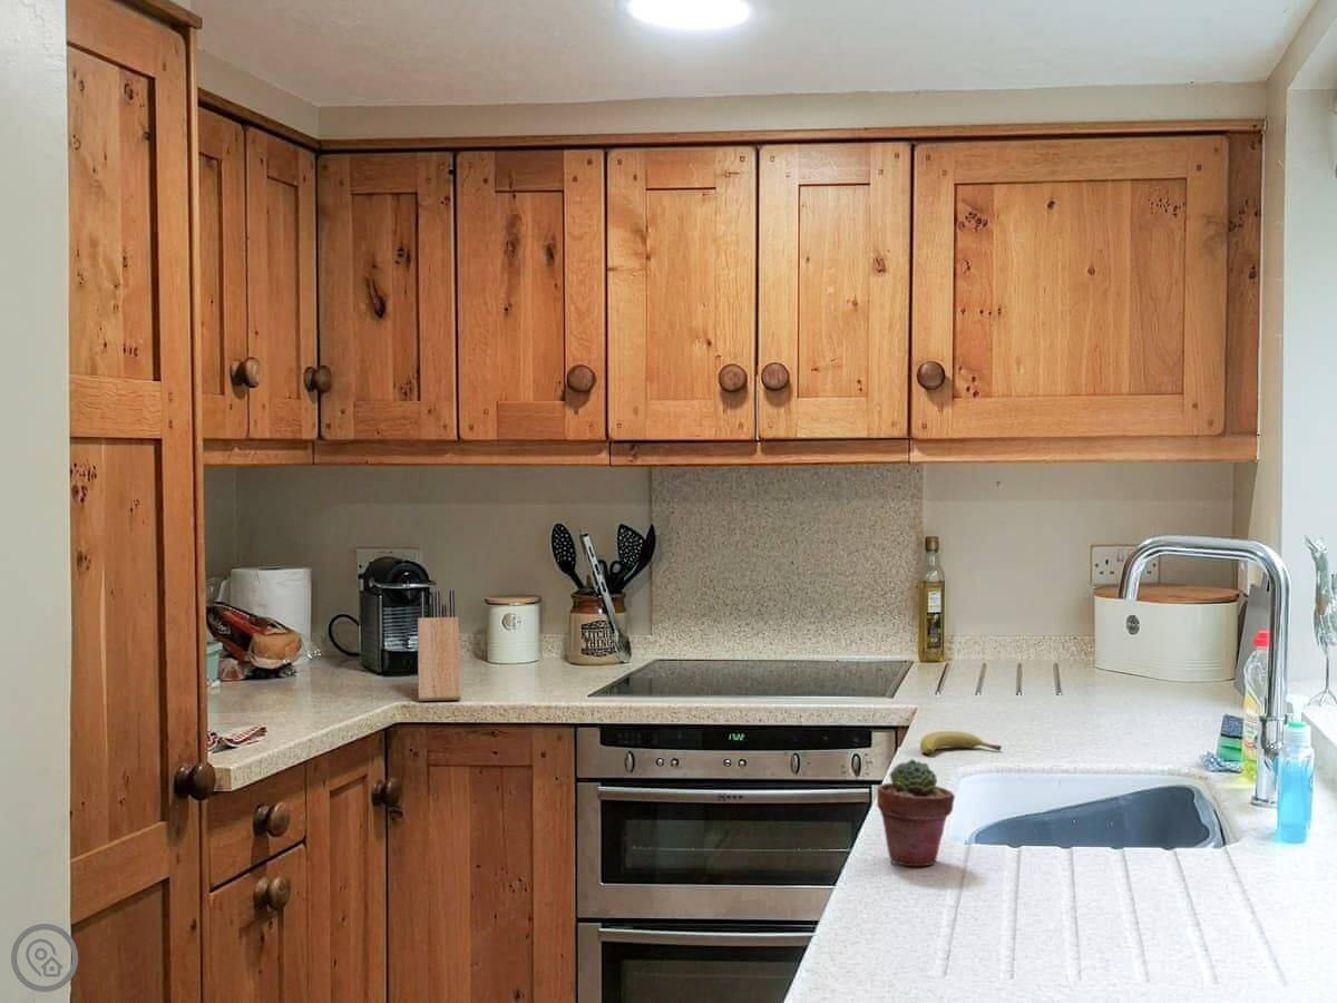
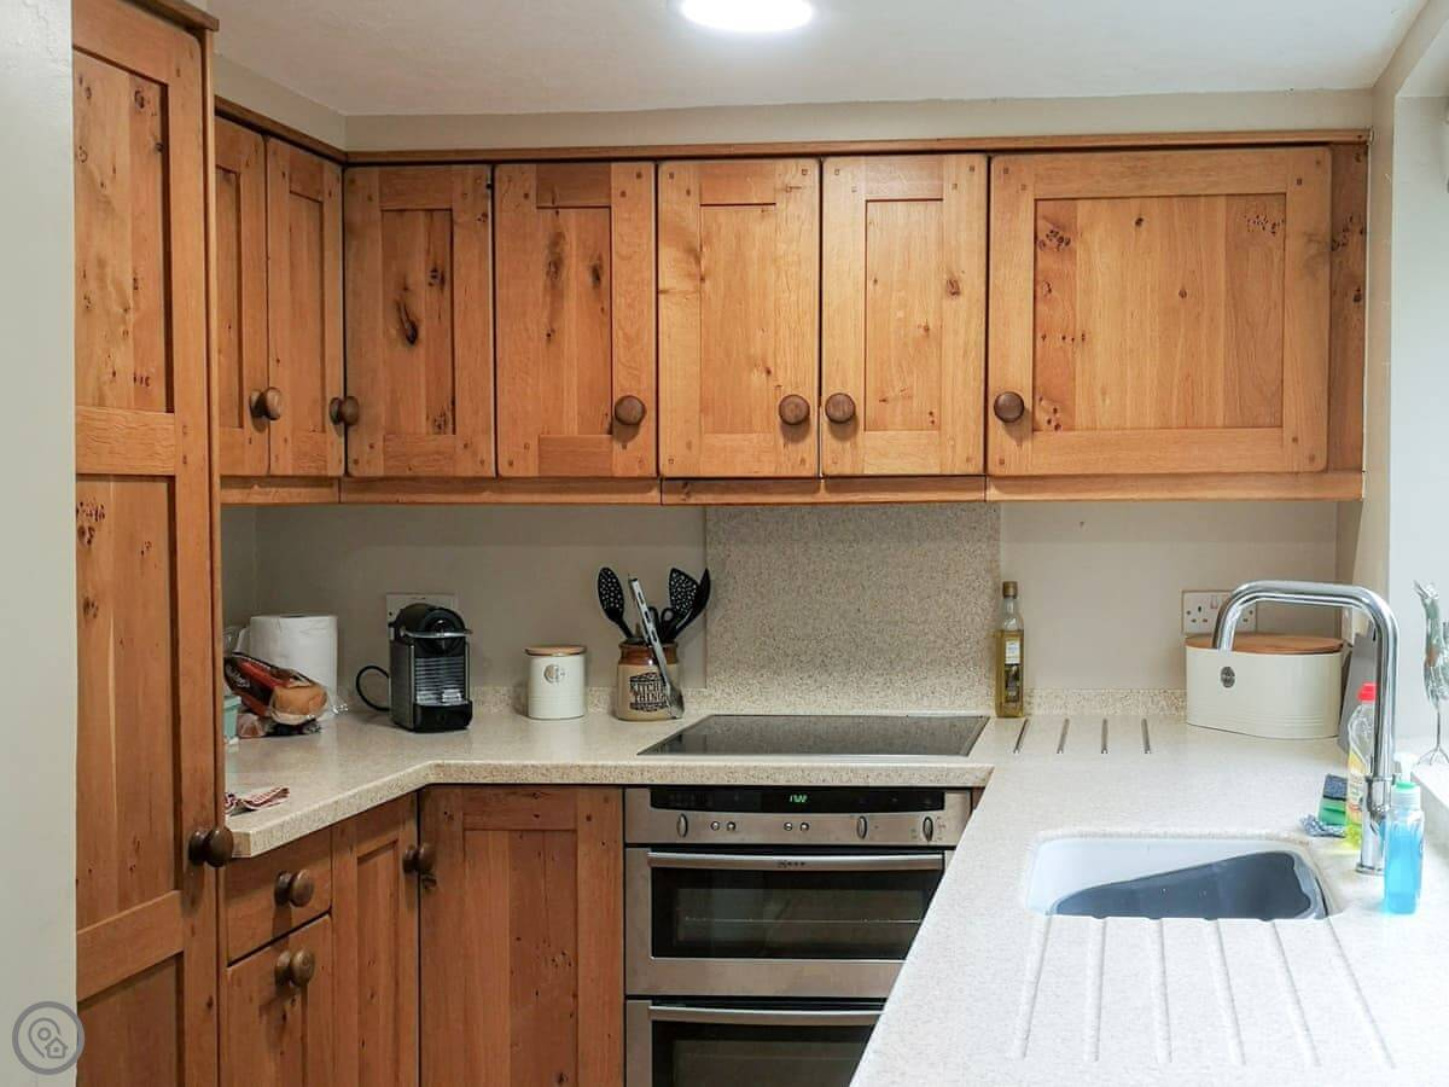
- fruit (954, 741)
- potted succulent (914, 809)
- knife block (438, 643)
